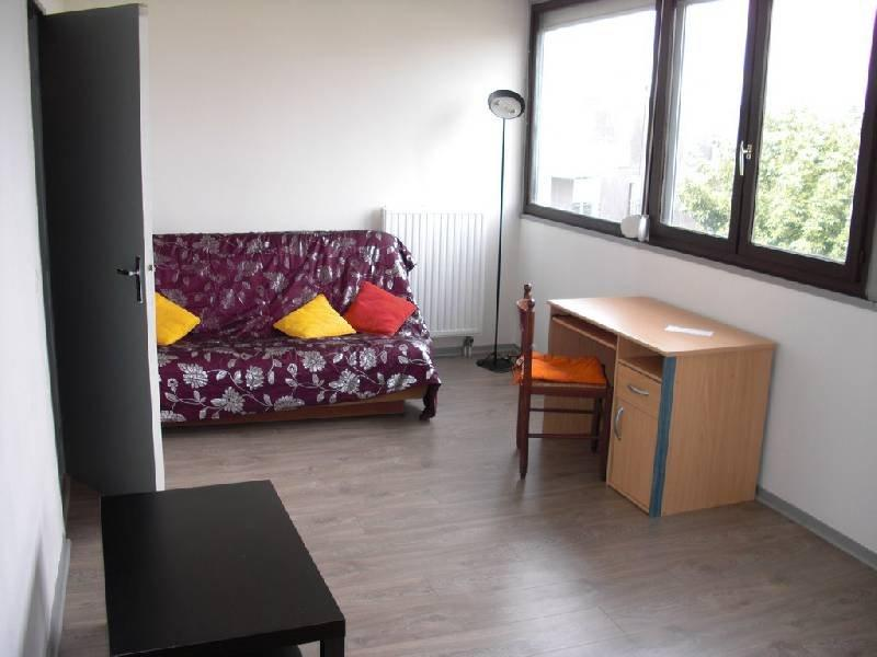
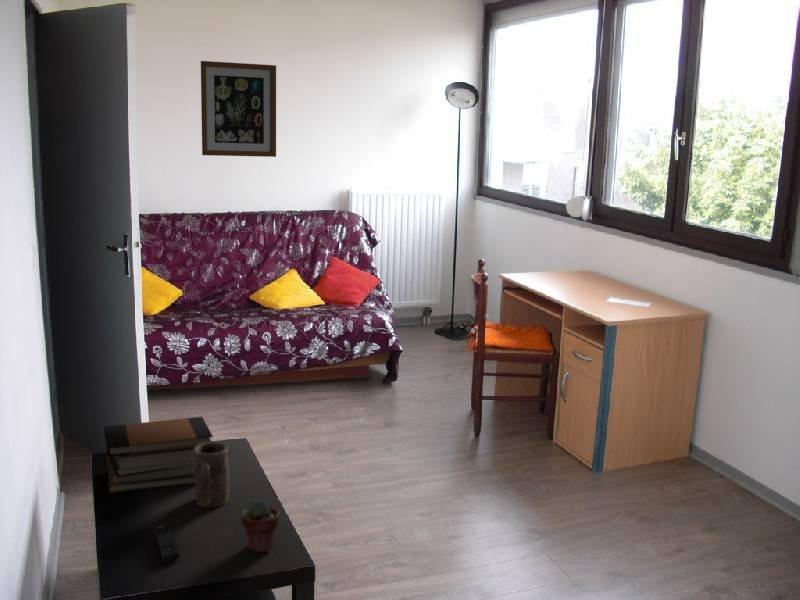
+ book stack (158, 454)
+ wall art (239, 110)
+ mug (213, 476)
+ potted succulent (260, 523)
+ remote control (165, 541)
